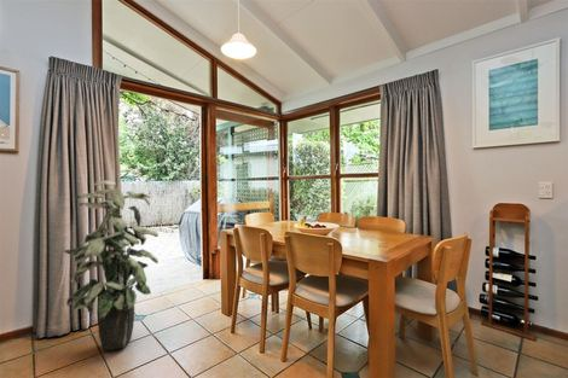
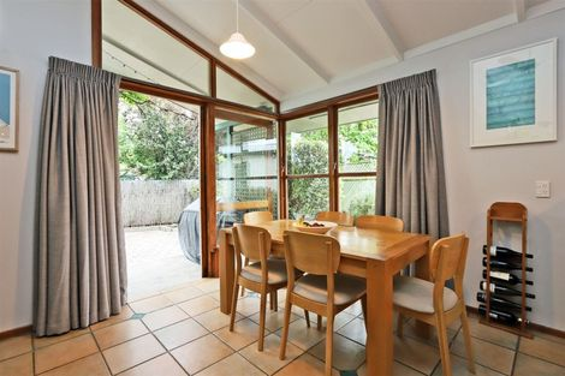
- indoor plant (111, 262)
